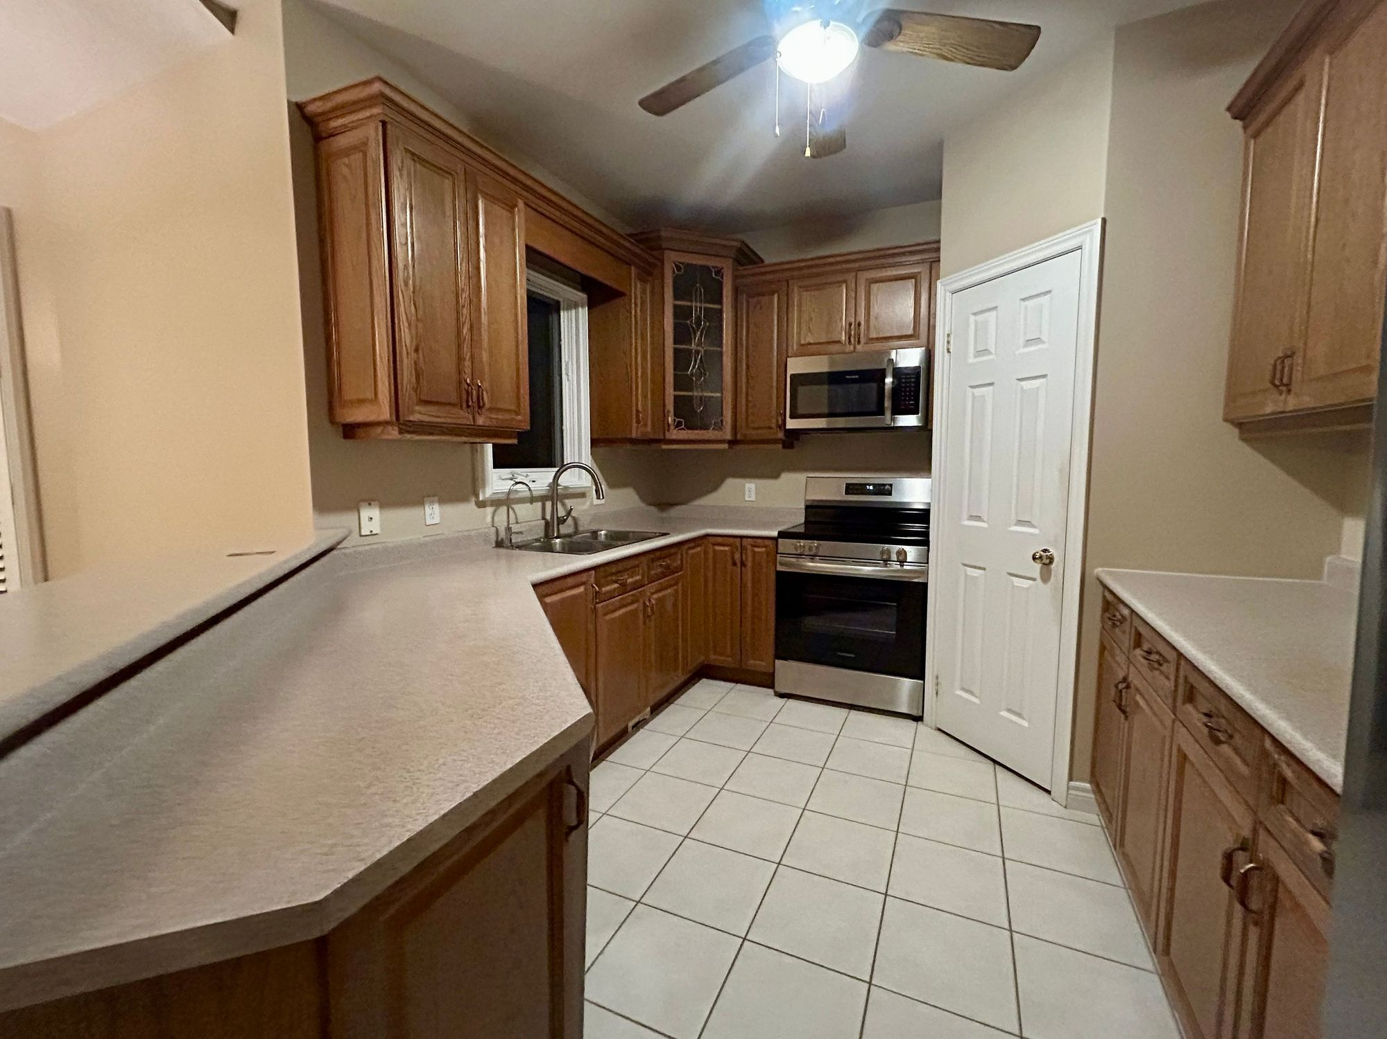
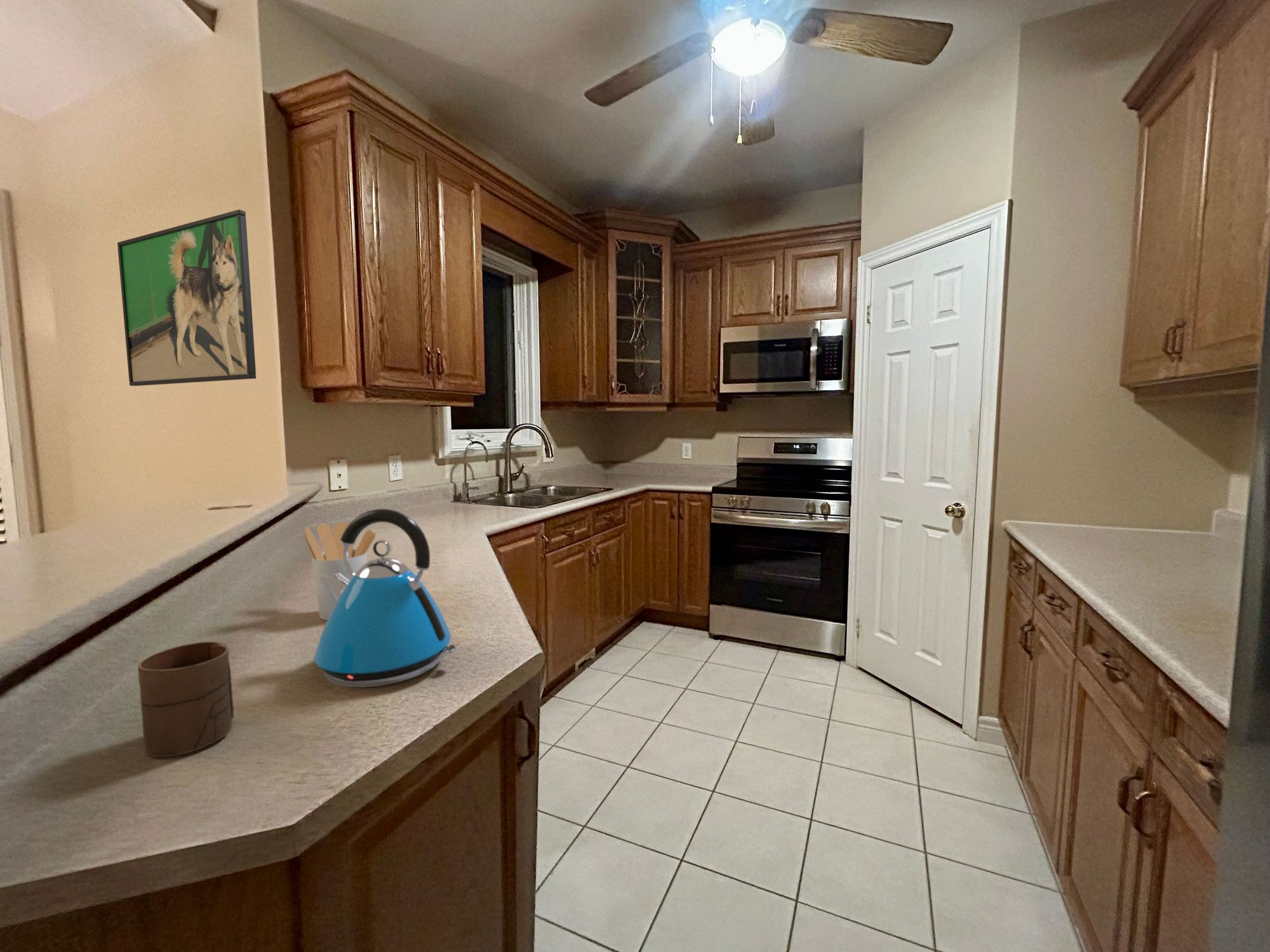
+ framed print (182, 306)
+ kettle (387, 586)
+ utensil holder (339, 567)
+ cup (190, 694)
